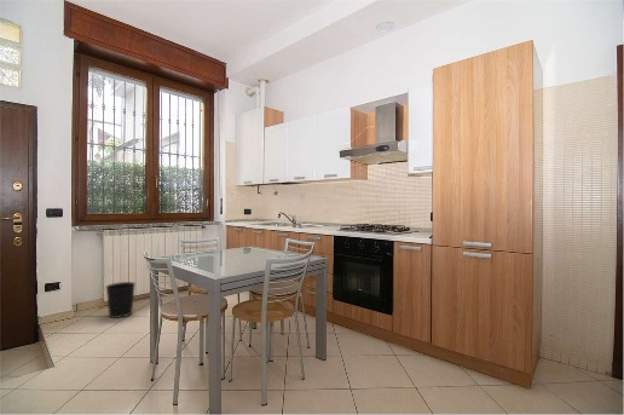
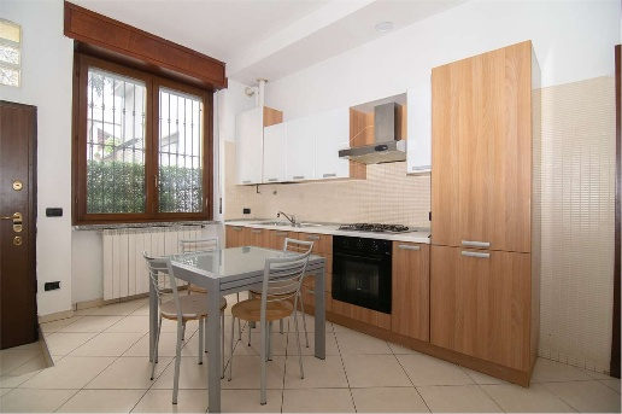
- wastebasket (120, 299)
